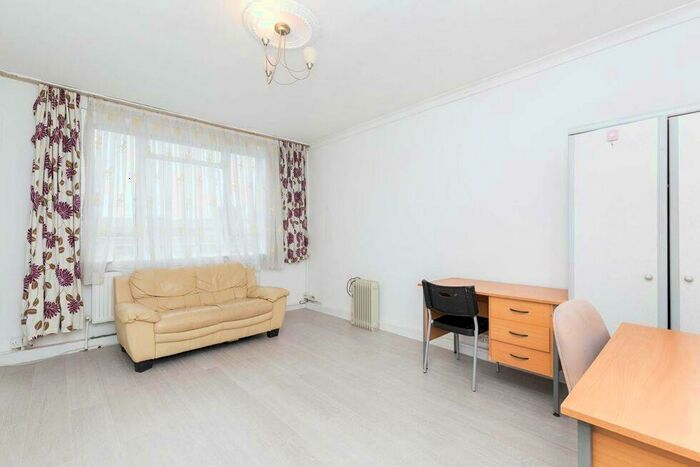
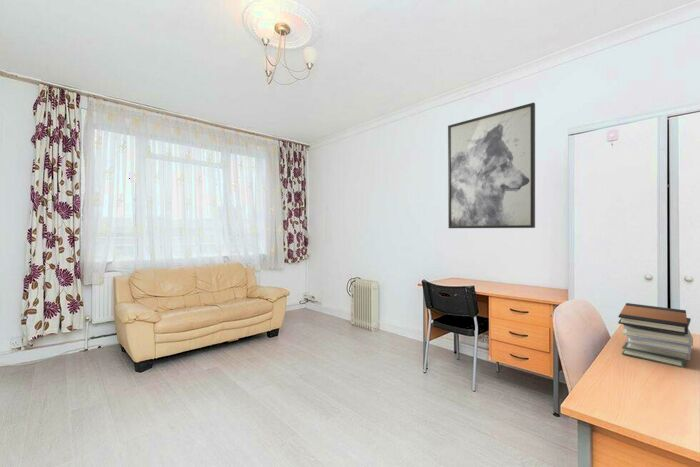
+ book stack (654, 332)
+ wall art (487, 172)
